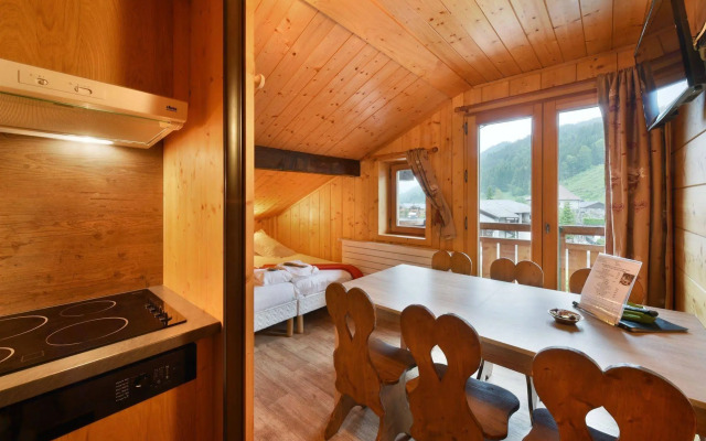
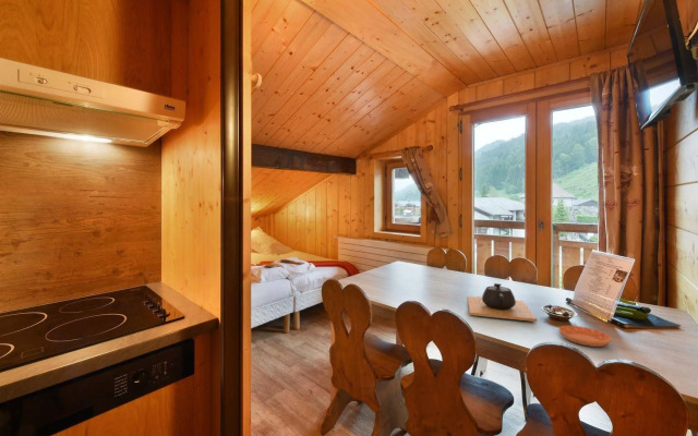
+ saucer (583, 336)
+ teapot (497, 295)
